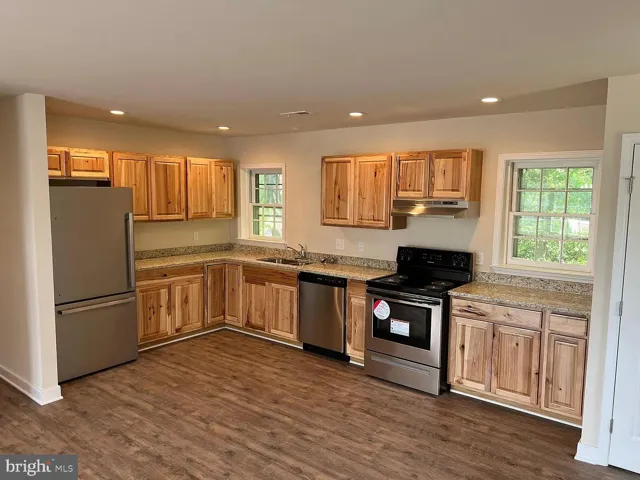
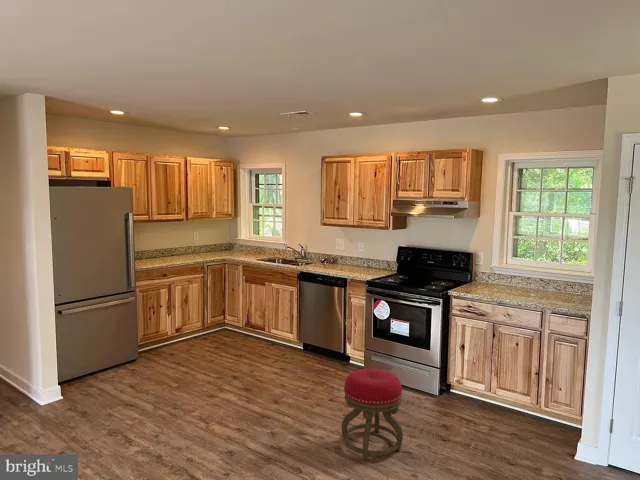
+ stool (372, 410)
